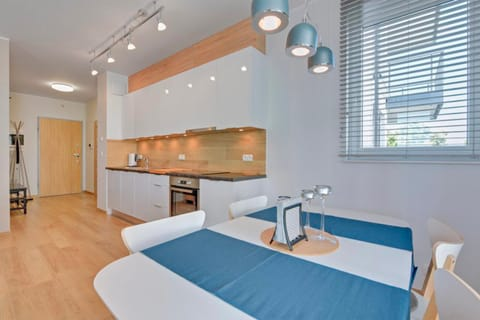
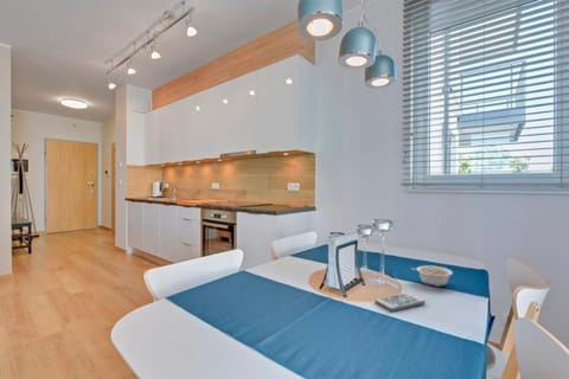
+ smartphone (399, 301)
+ legume (433, 275)
